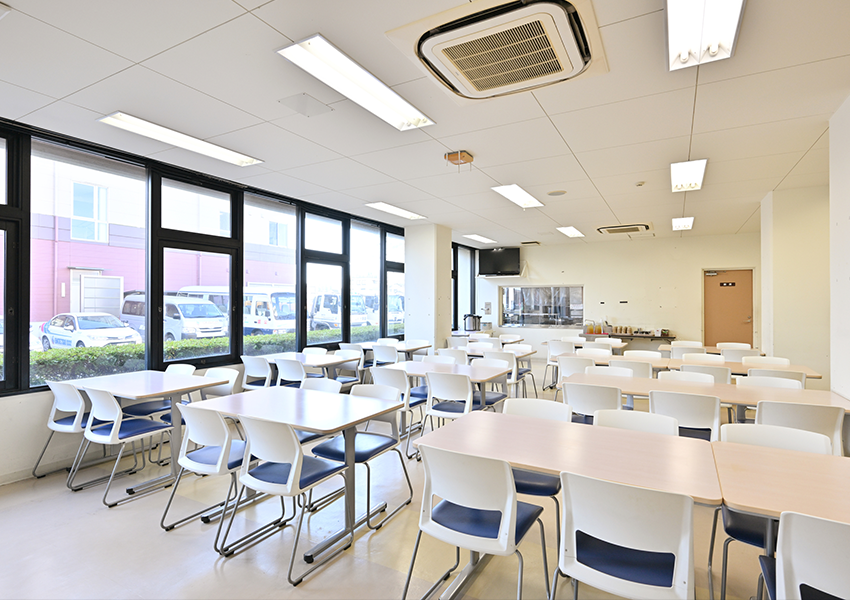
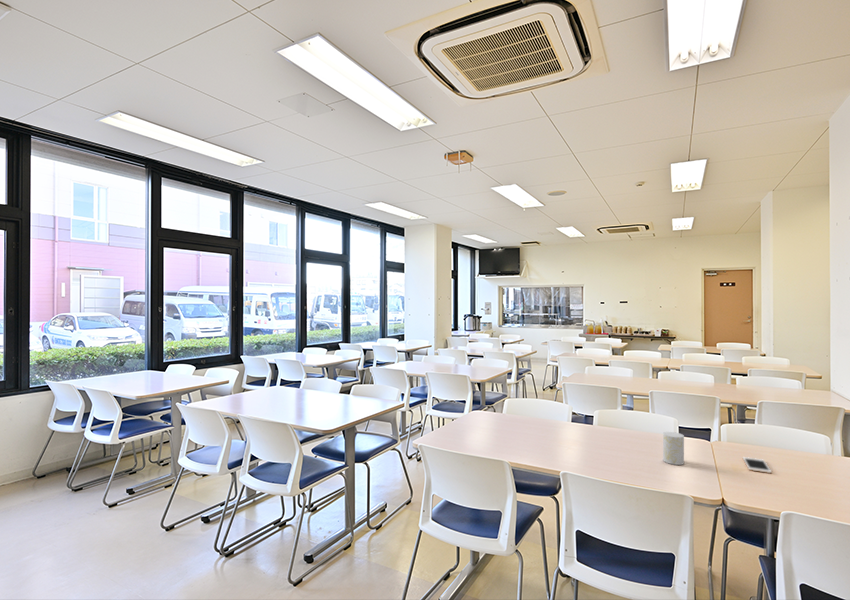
+ cup (673, 447)
+ cell phone (756, 464)
